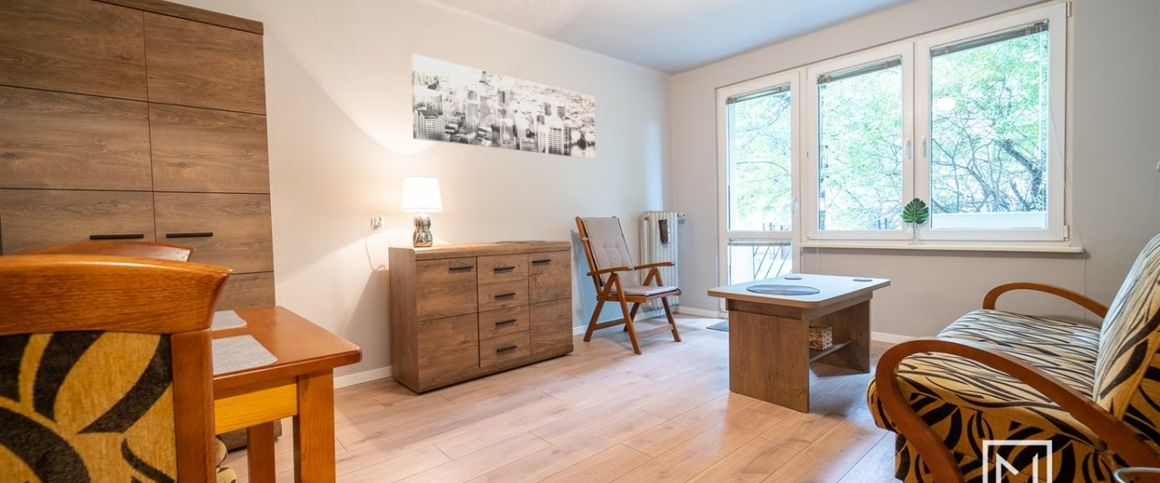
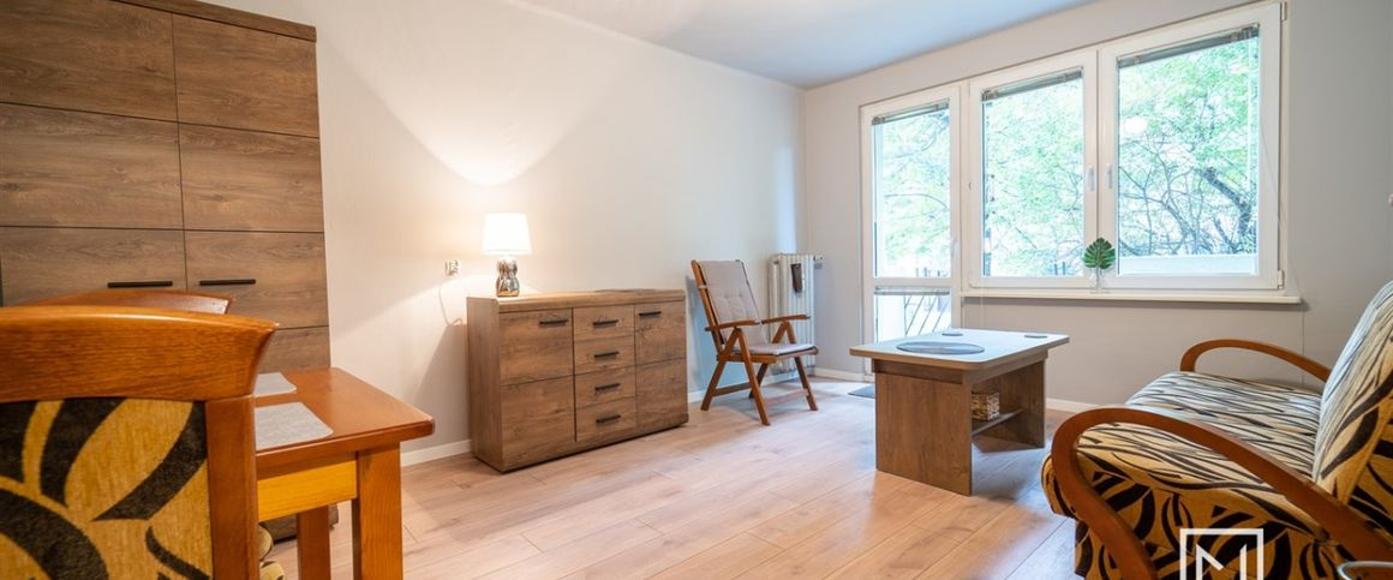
- wall art (516, 114)
